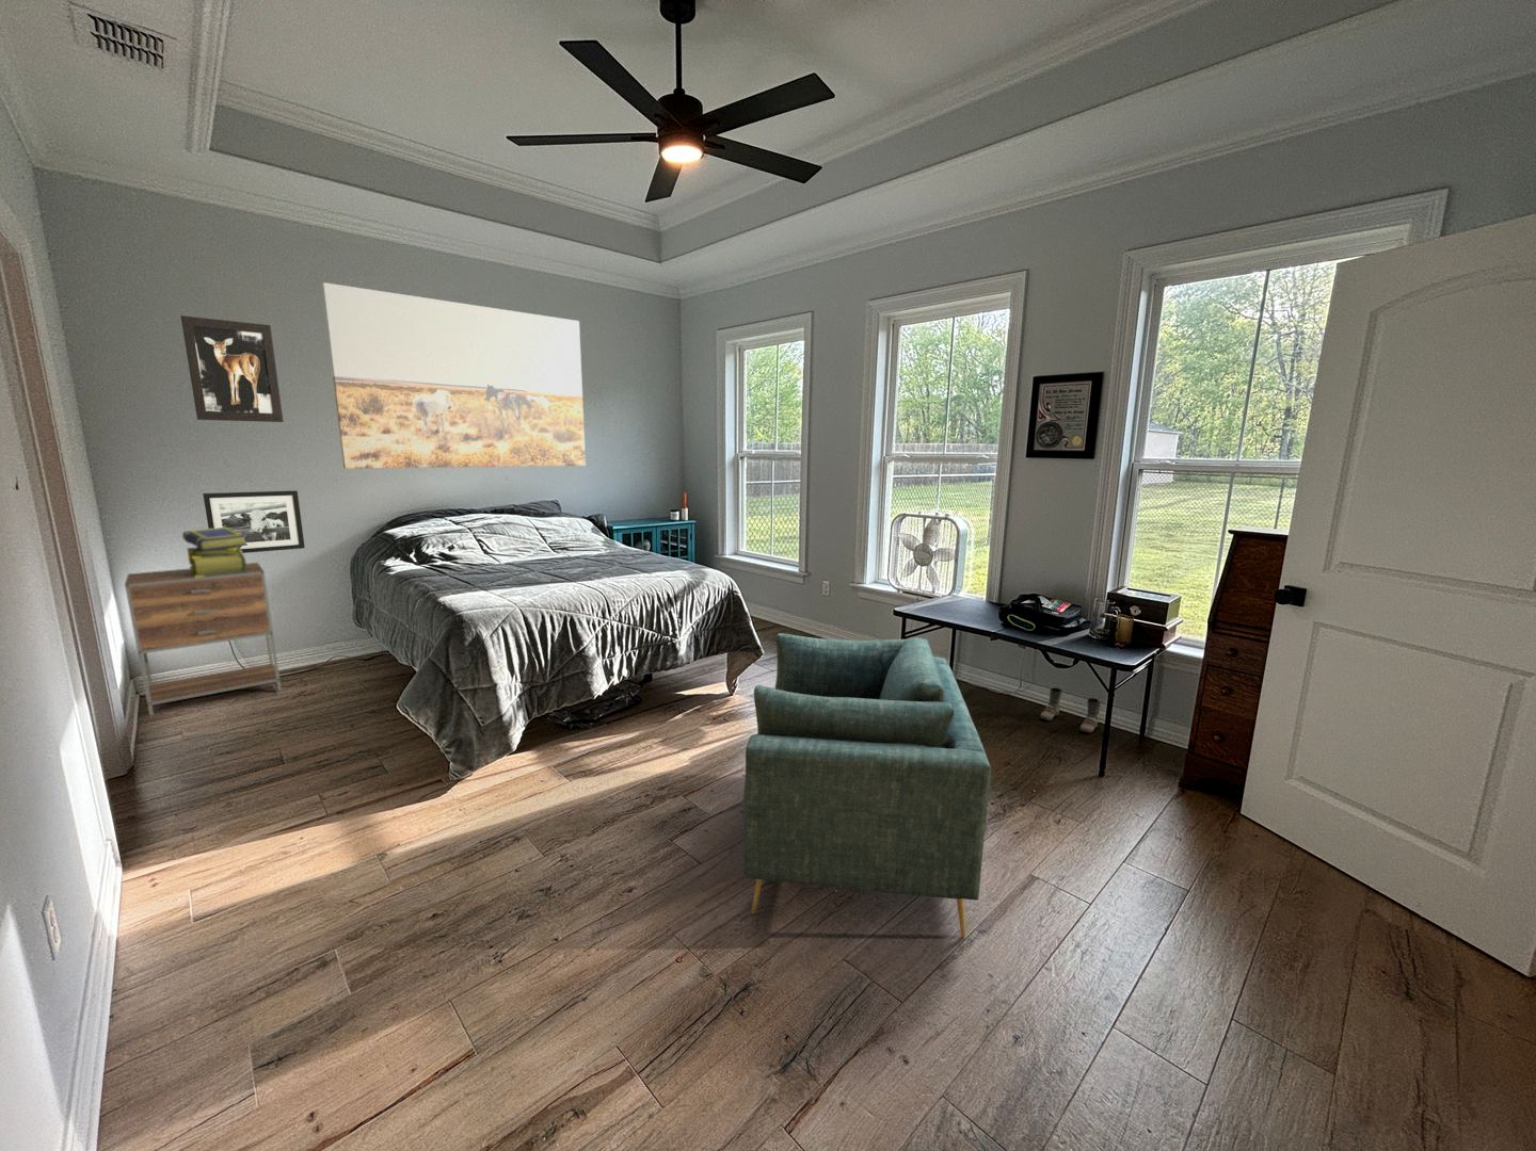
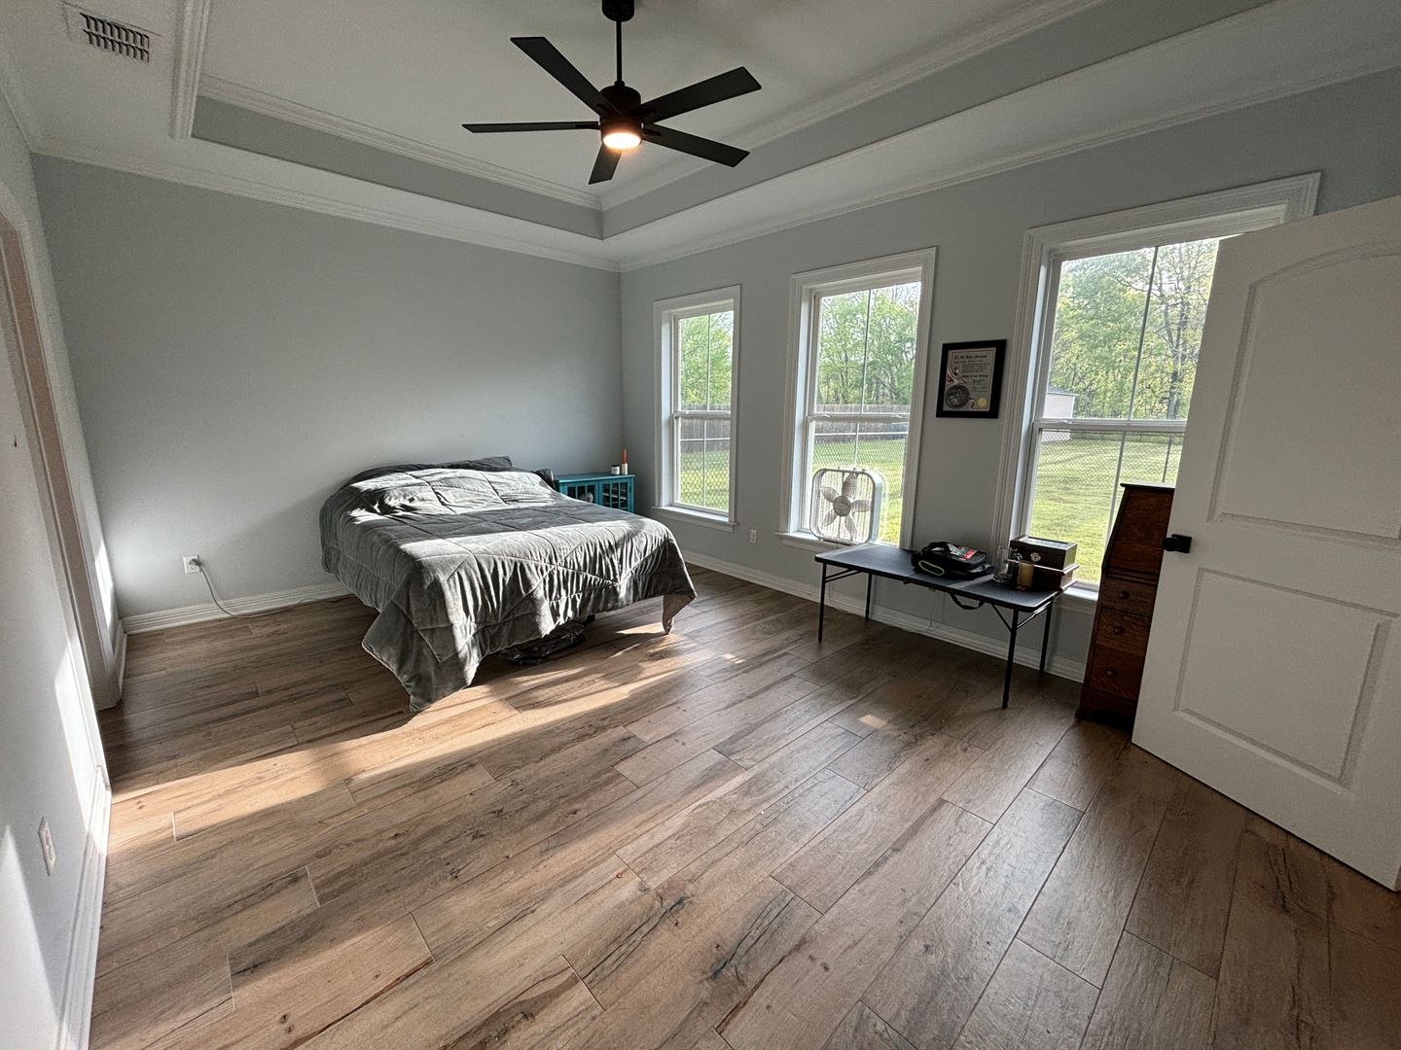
- picture frame (256, 521)
- boots (1059, 707)
- wall art (233, 371)
- armchair (859, 750)
- stack of books (218, 550)
- wall art (472, 387)
- nightstand (207, 634)
